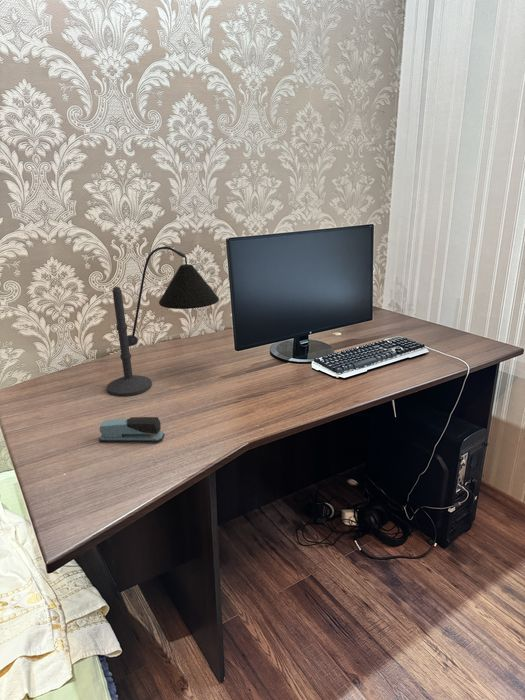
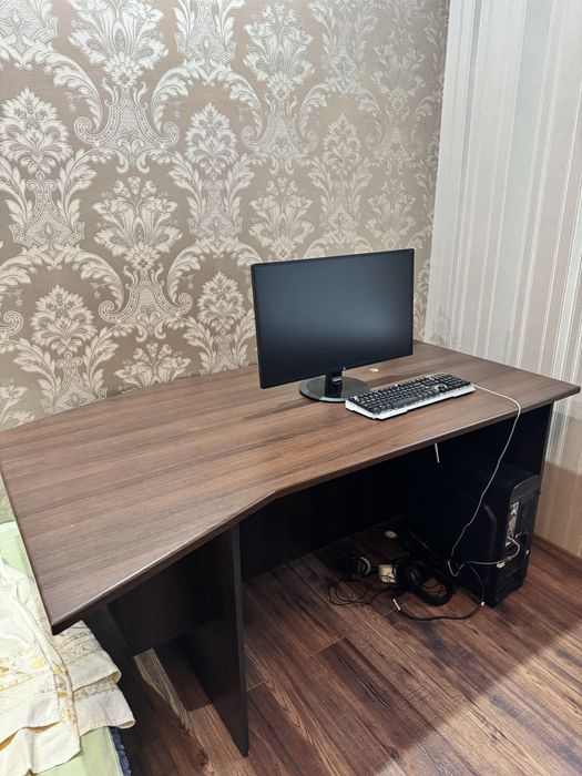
- stapler (131, 428)
- desk lamp (162, 306)
